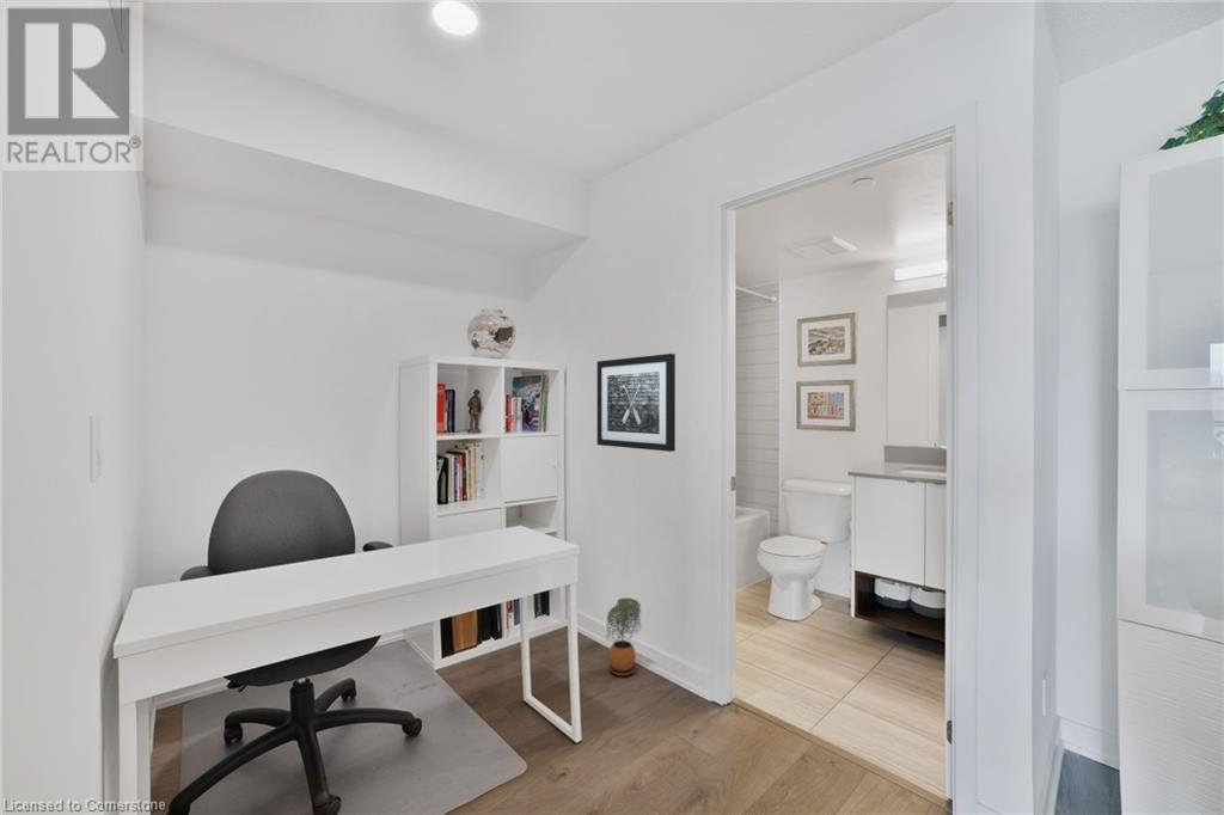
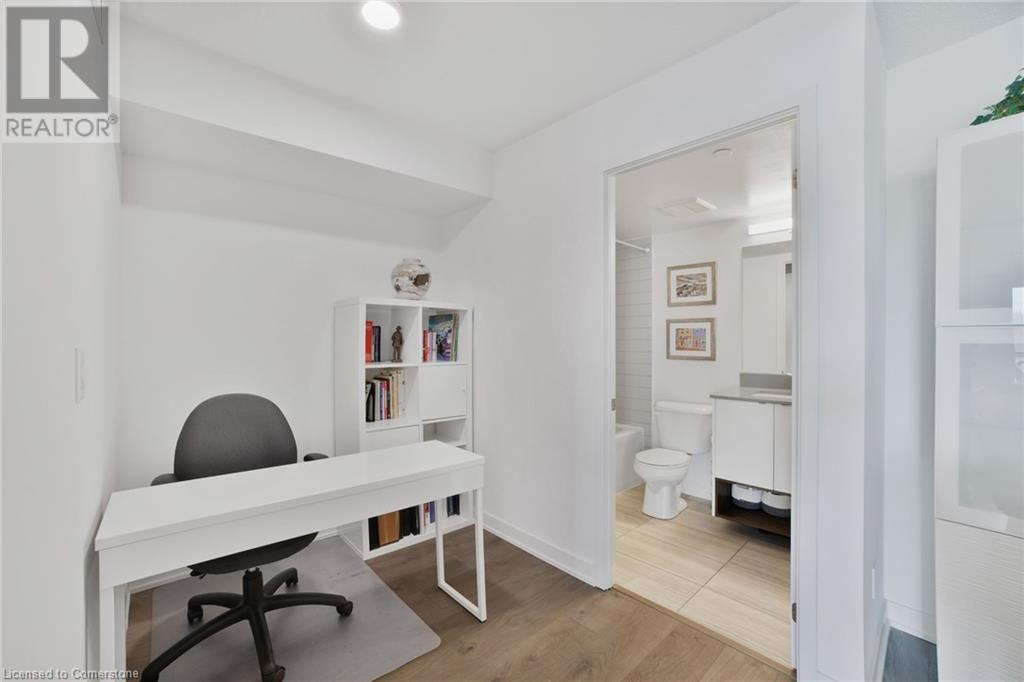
- potted plant (622, 633)
- wall art (632, 403)
